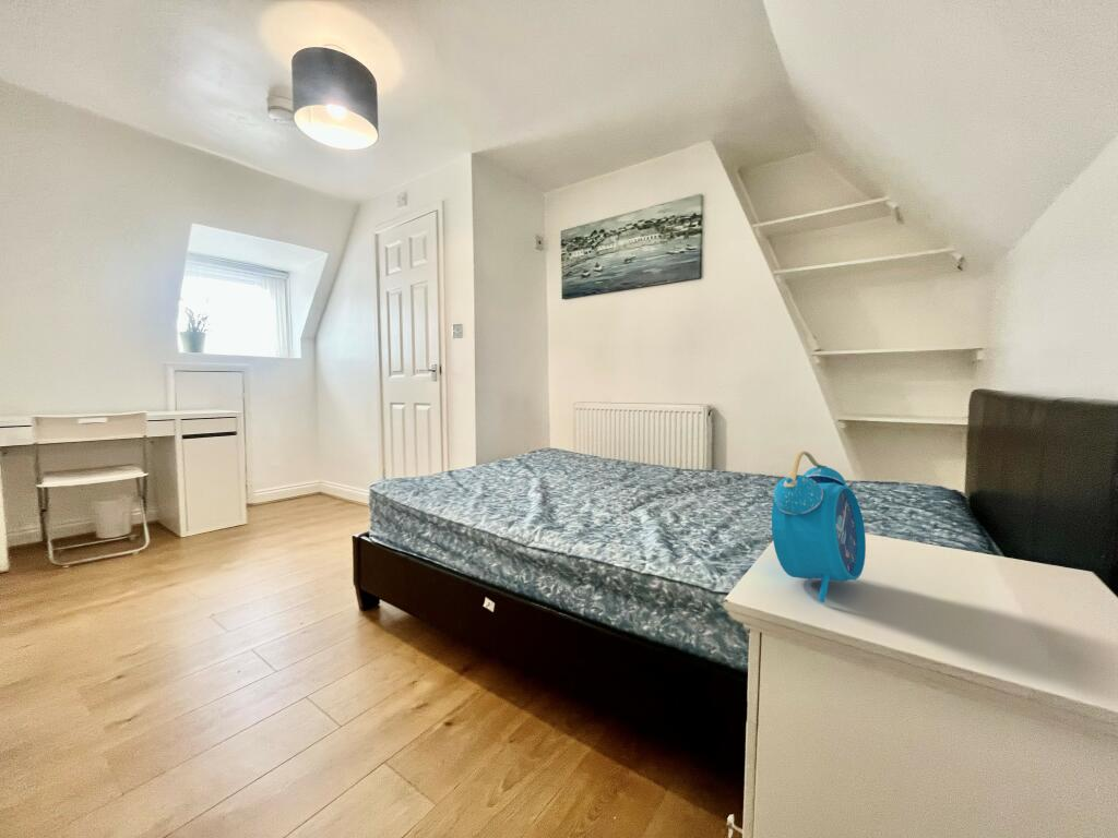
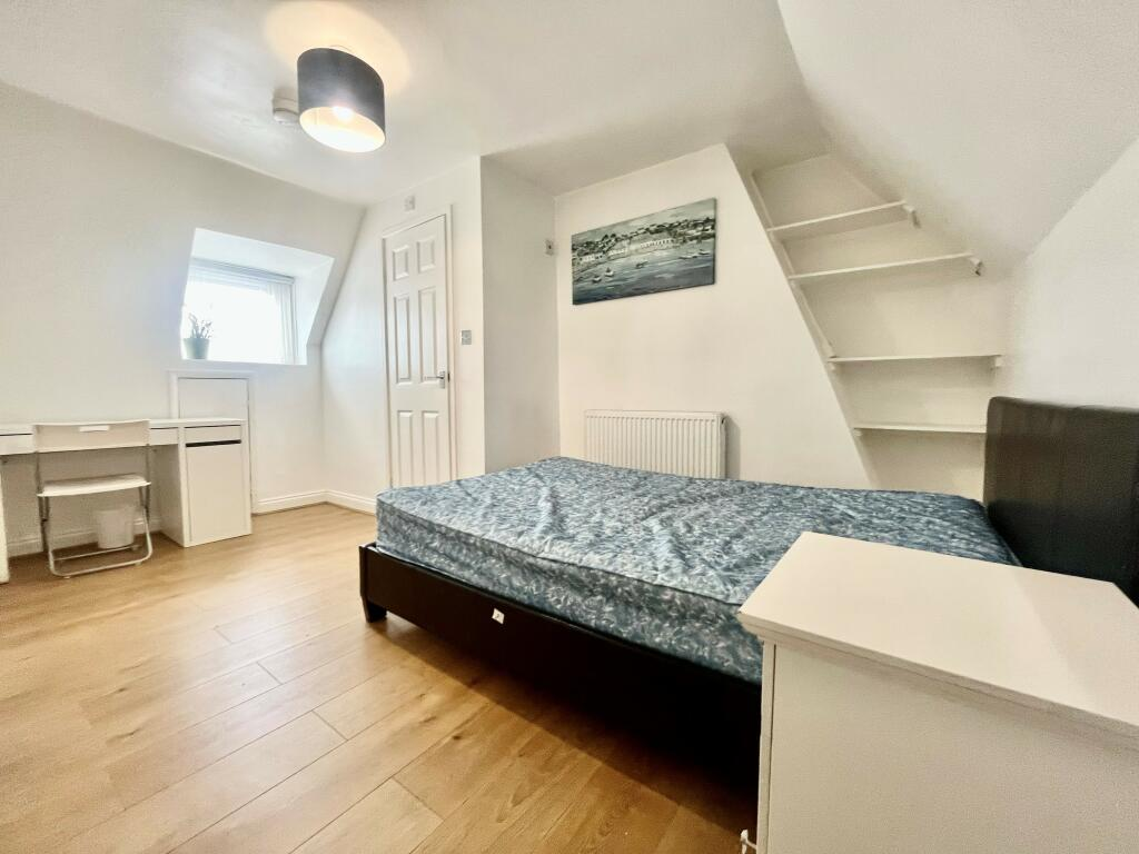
- alarm clock (820, 518)
